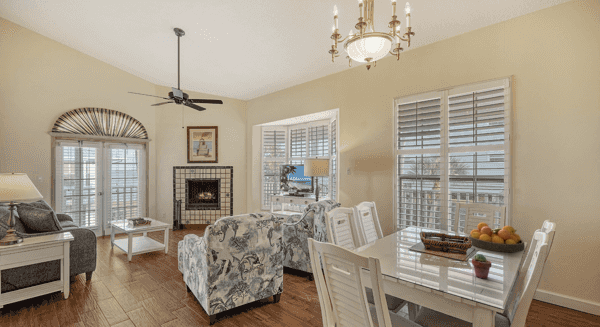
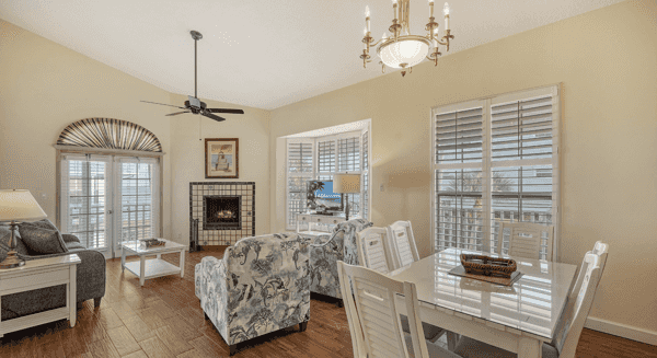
- potted succulent (481, 265)
- fruit bowl (495, 235)
